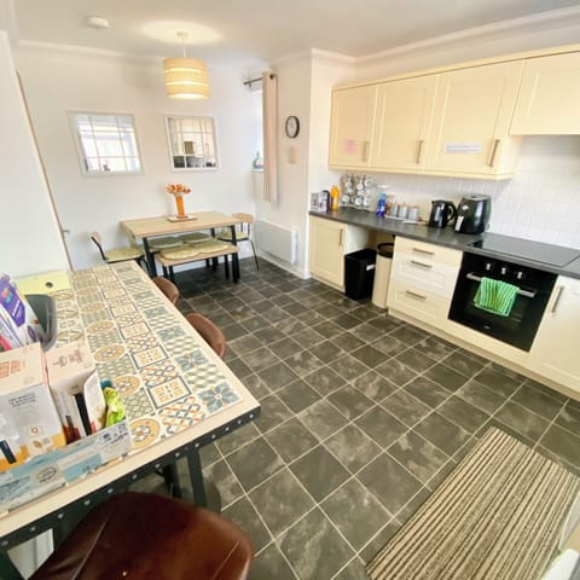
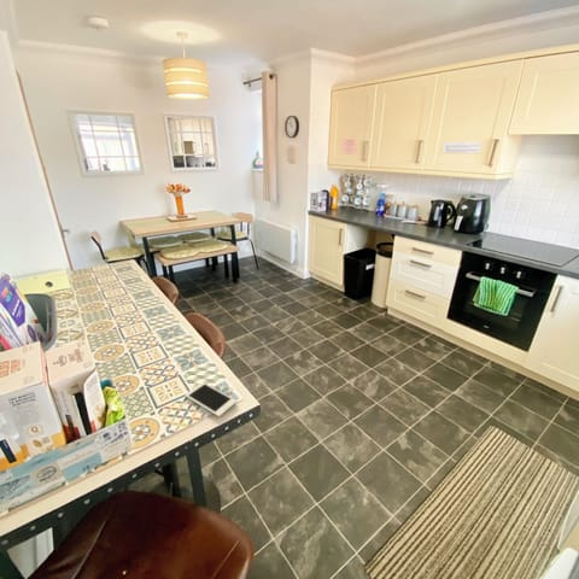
+ cell phone (210, 398)
